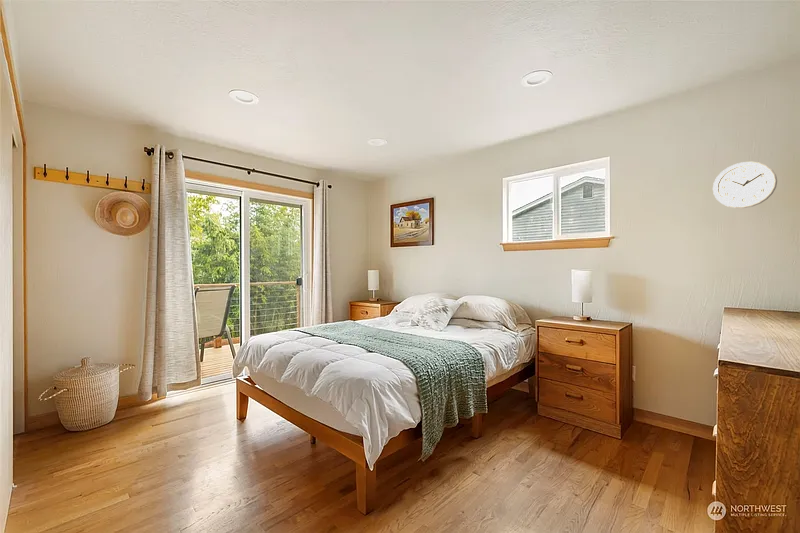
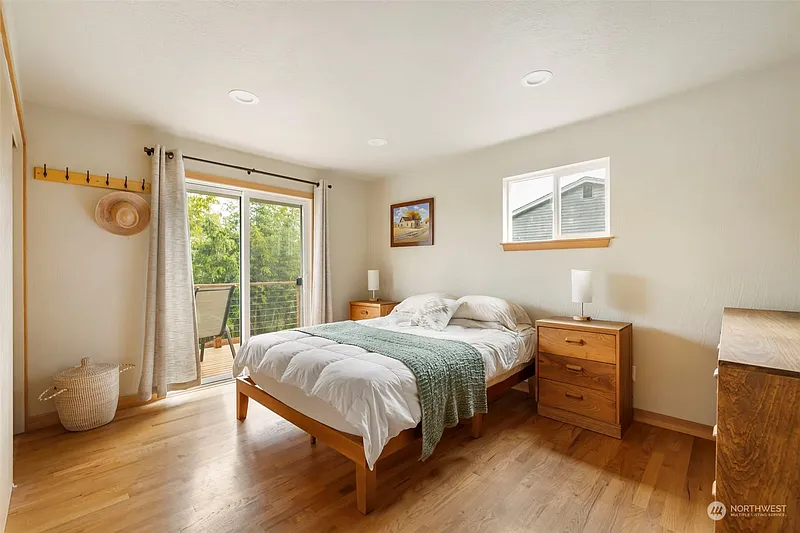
- wall clock (743, 185)
